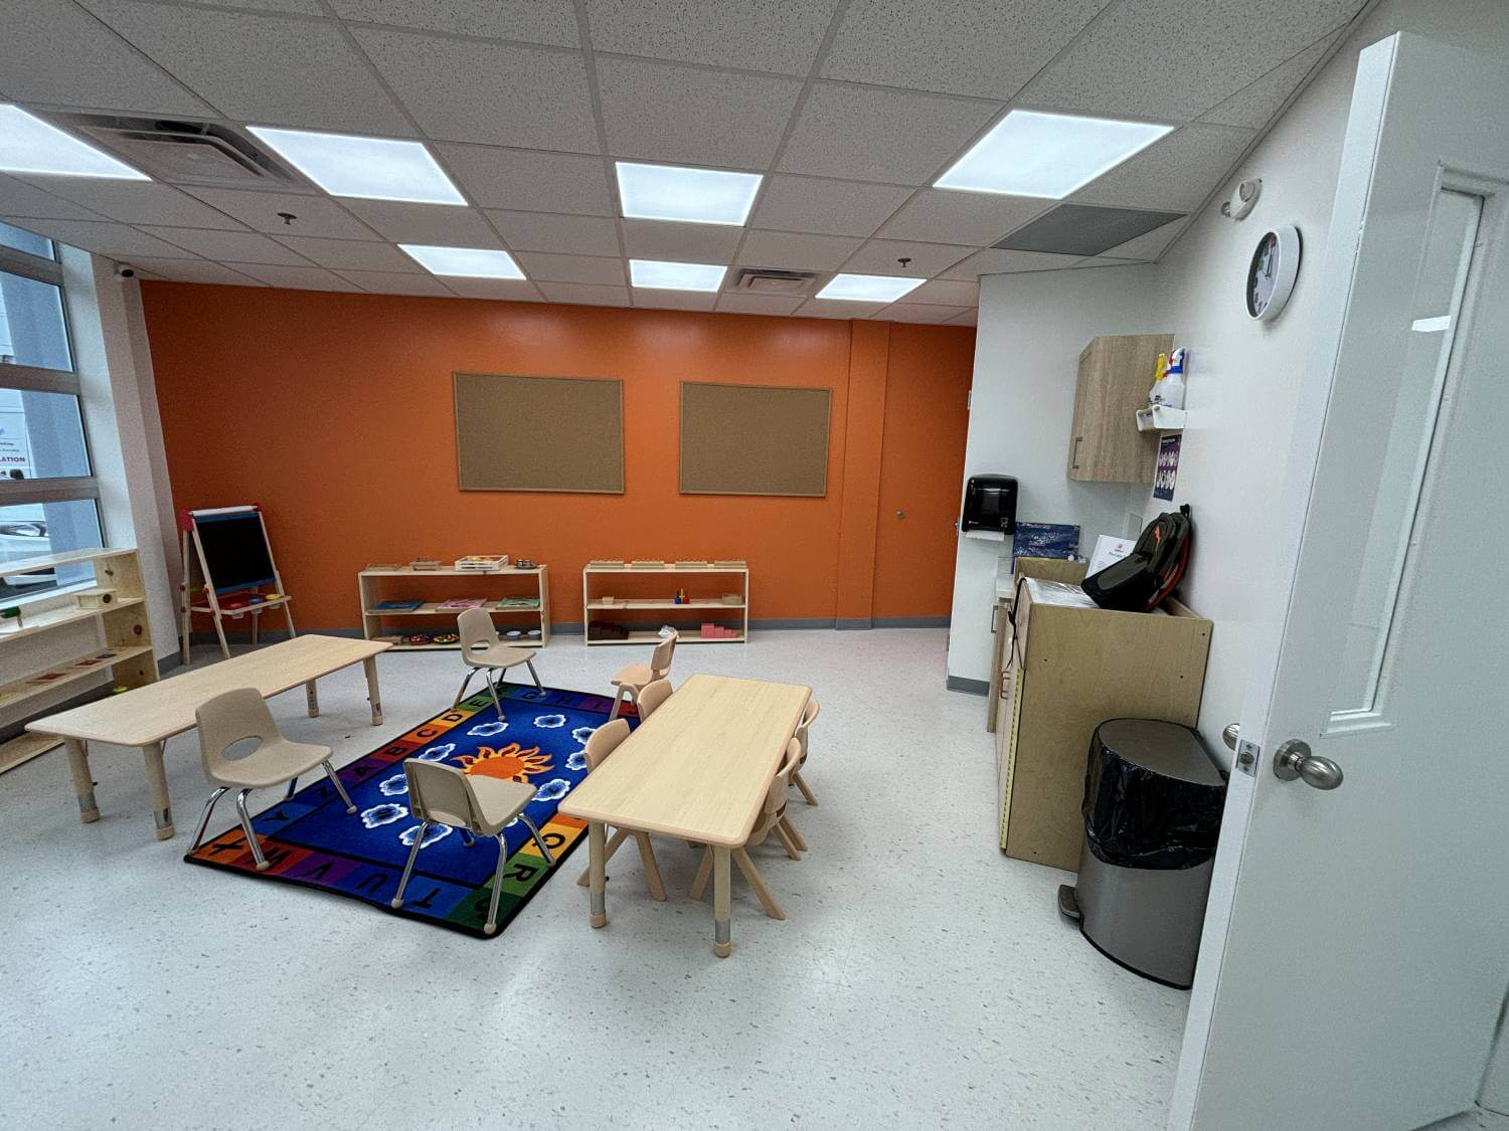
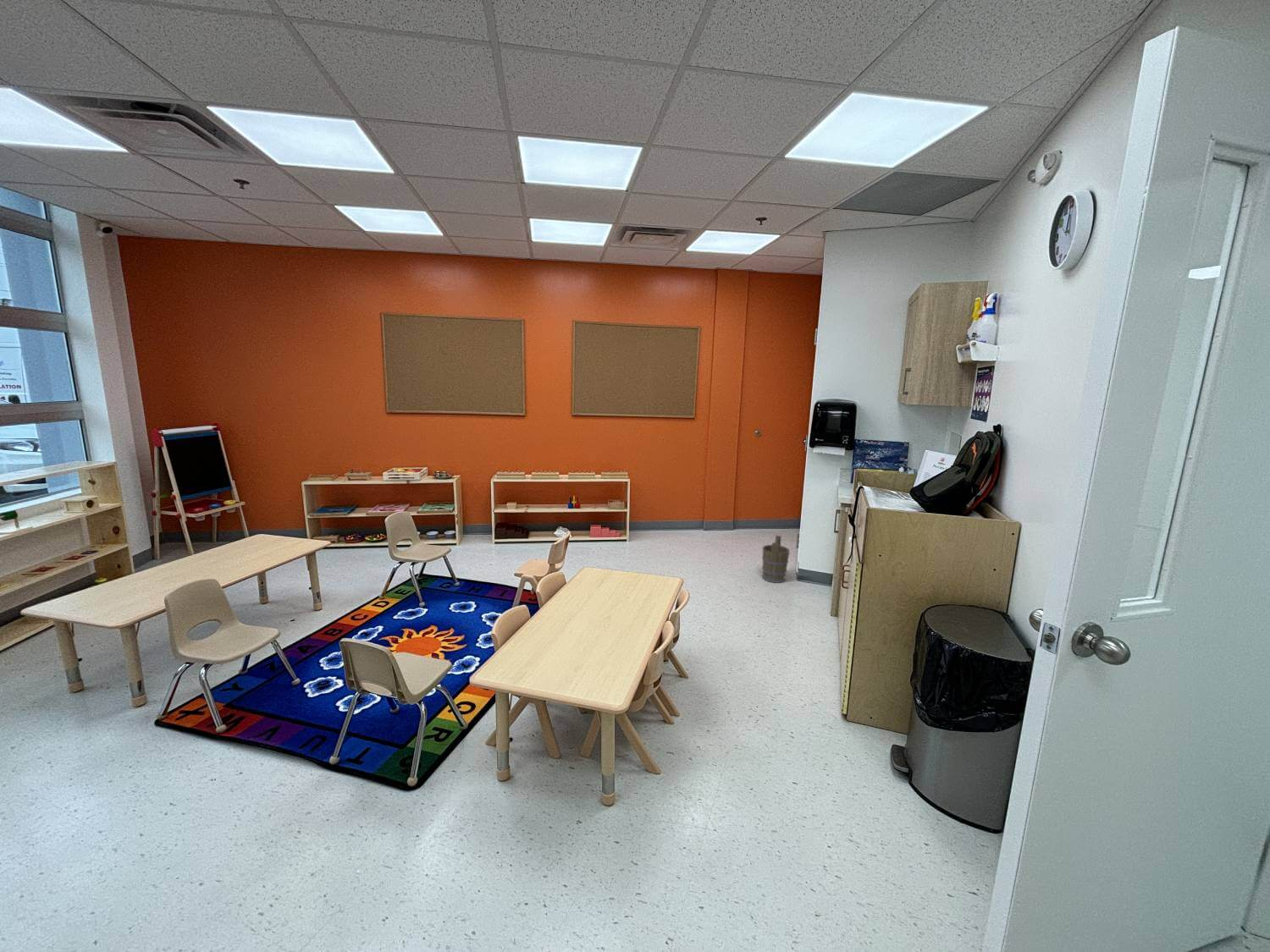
+ bucket (775, 559)
